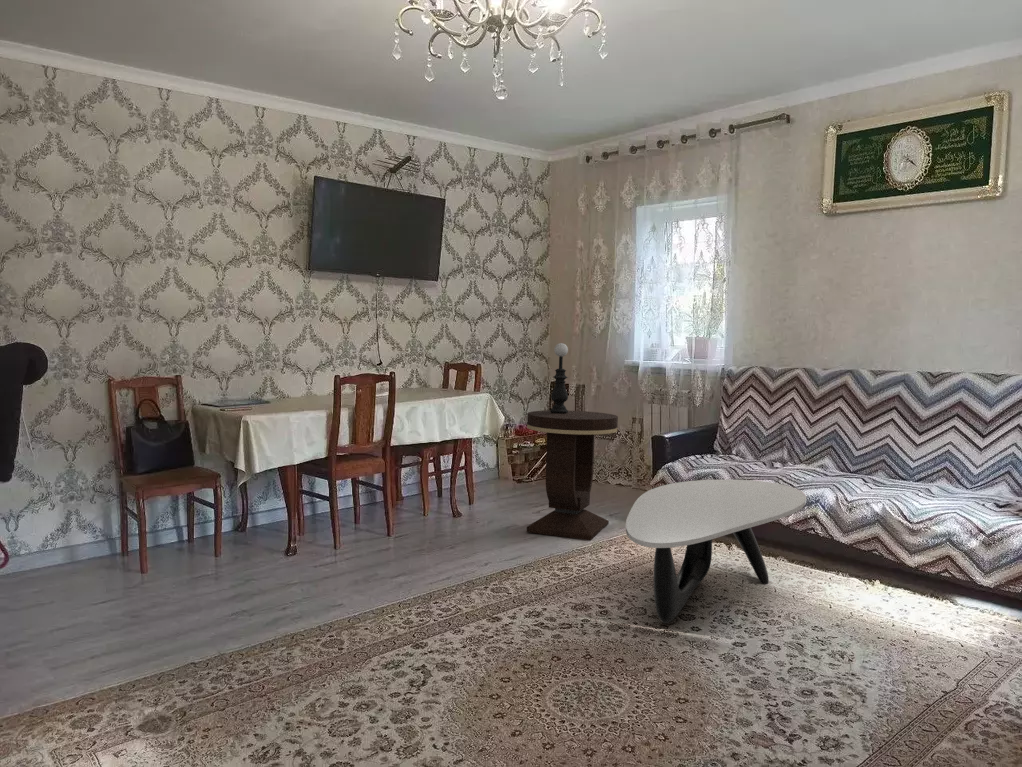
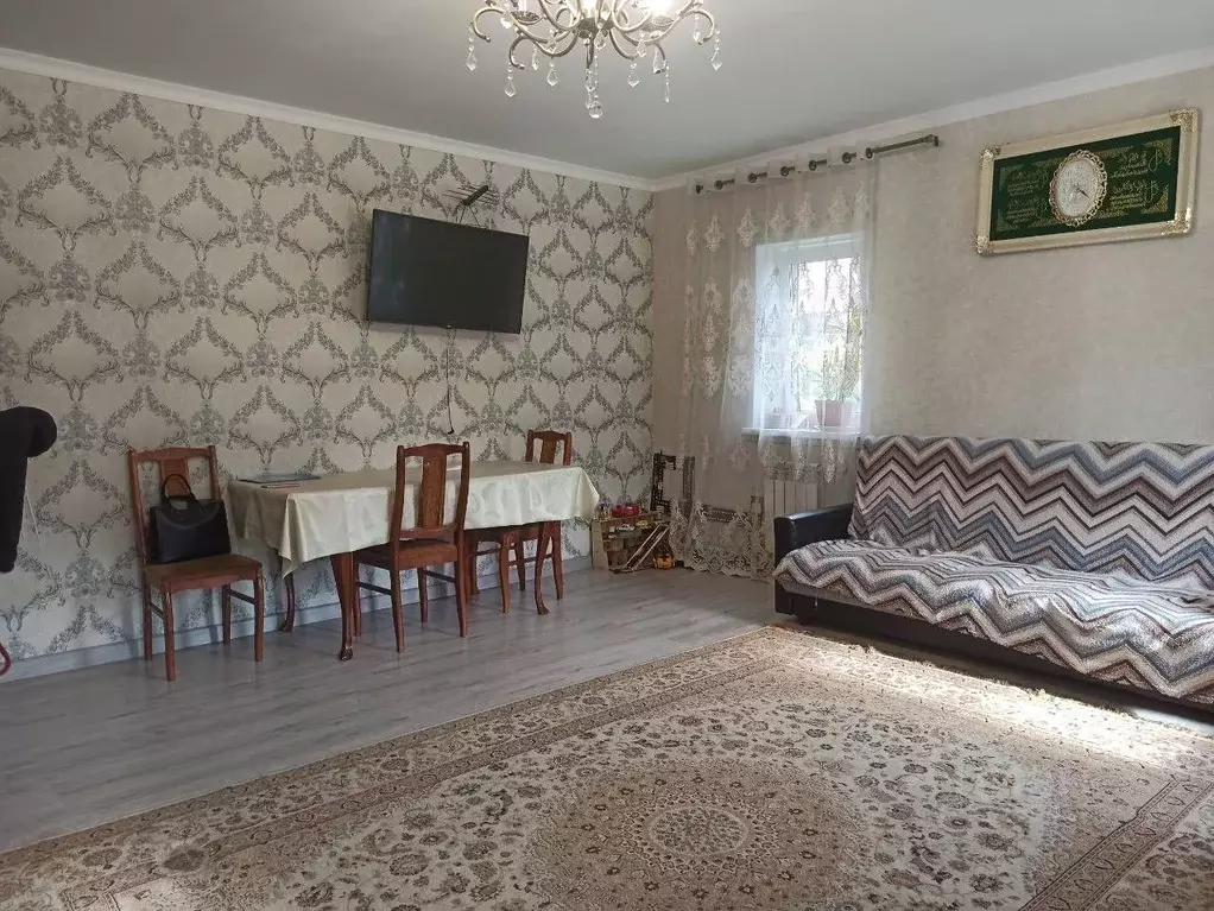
- side table (570, 471)
- table lamp (560, 377)
- coffee table (711, 550)
